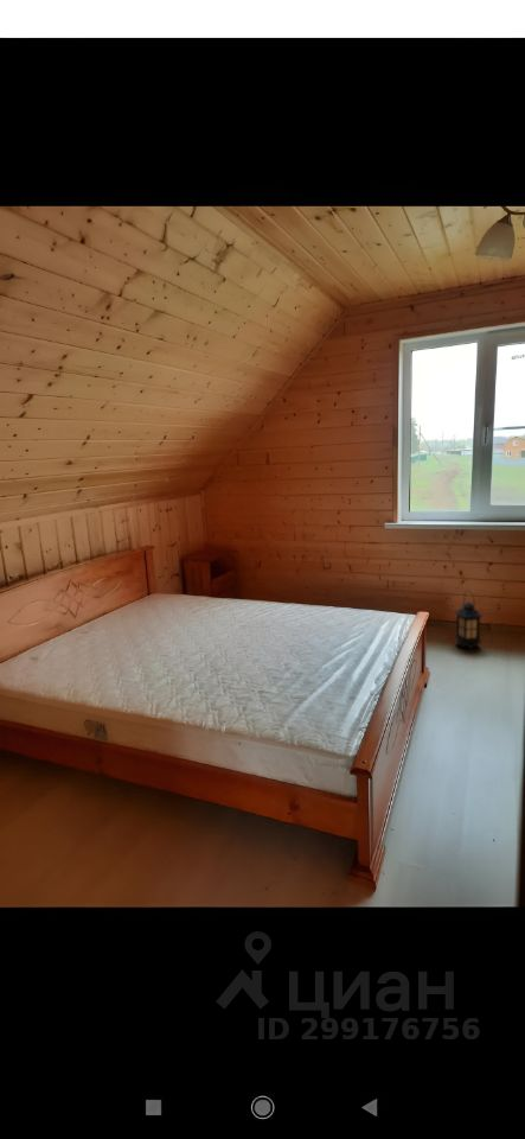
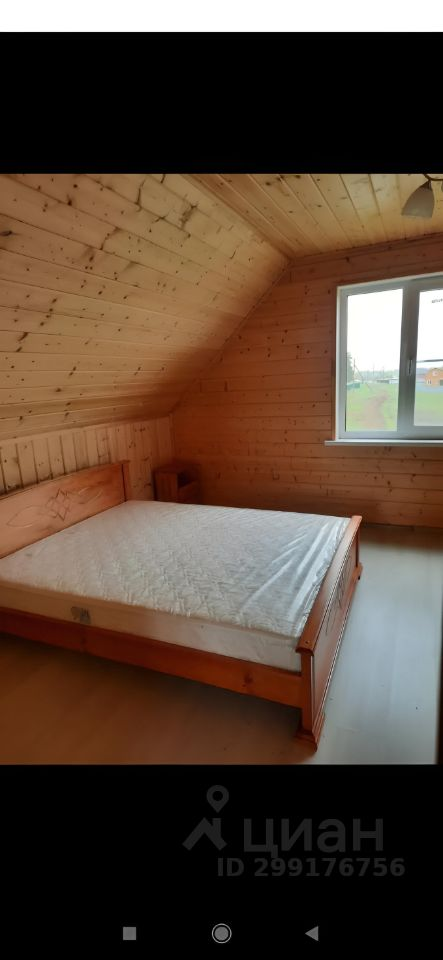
- lantern (468, 618)
